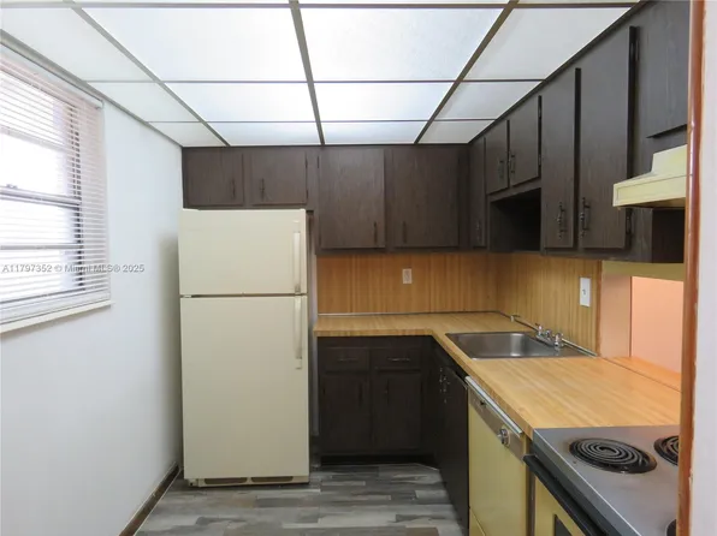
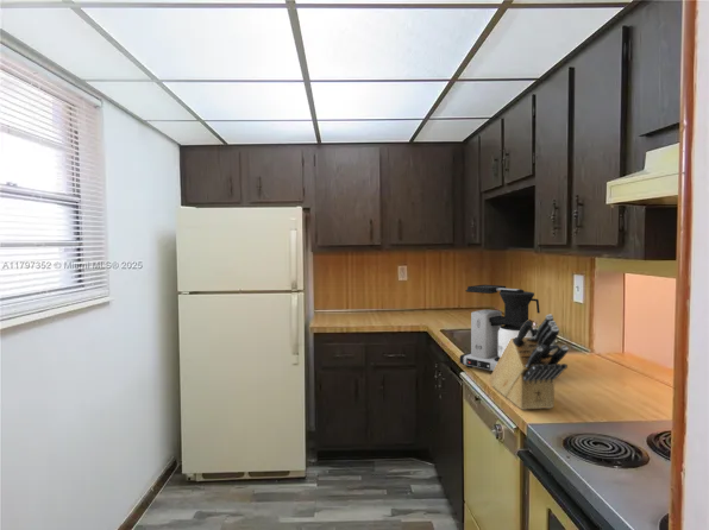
+ knife block (525, 355)
+ coffee maker (504, 329)
